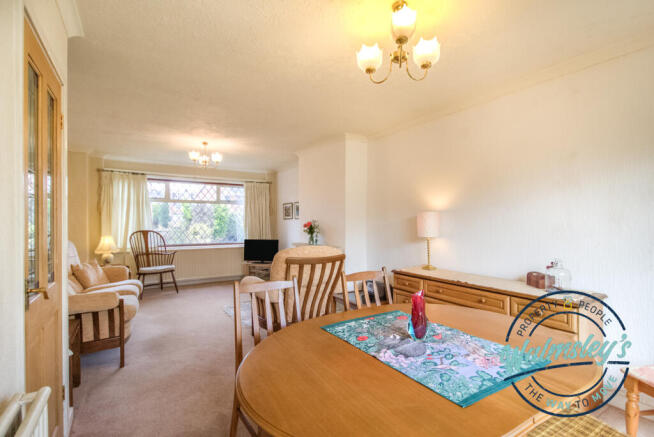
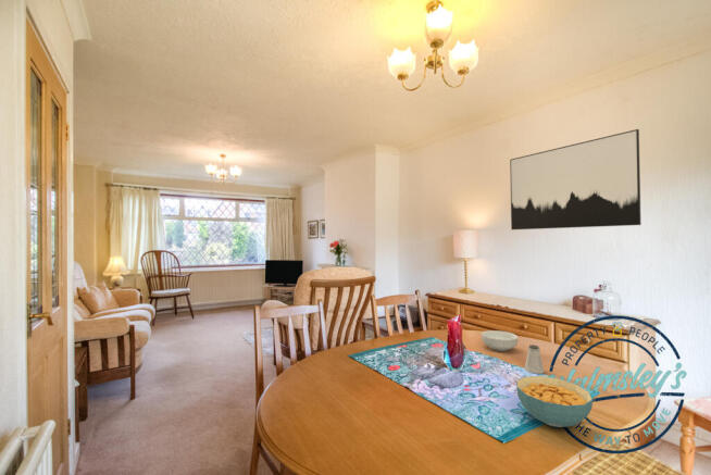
+ saltshaker (534, 358)
+ cereal bowl (499, 341)
+ cereal bowl (552, 405)
+ wall art (565, 187)
